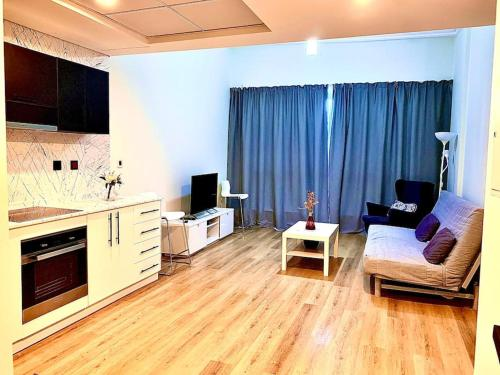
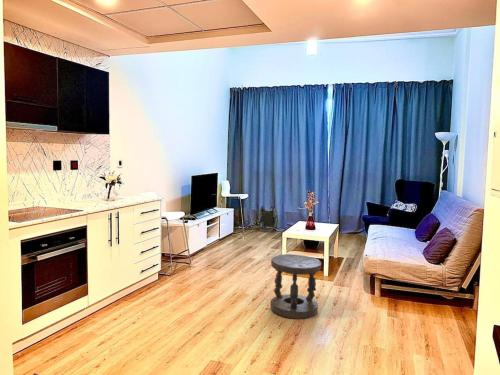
+ backpack (268, 217)
+ stool (295, 285)
